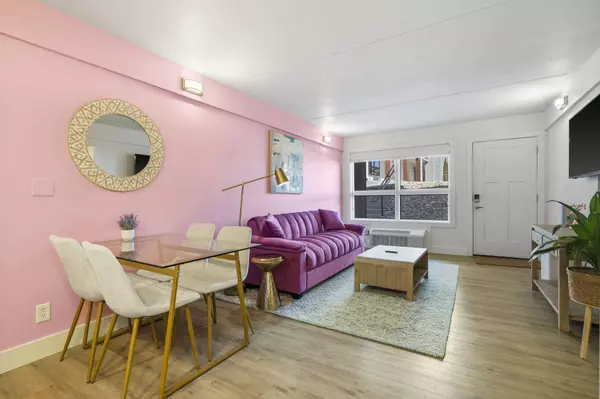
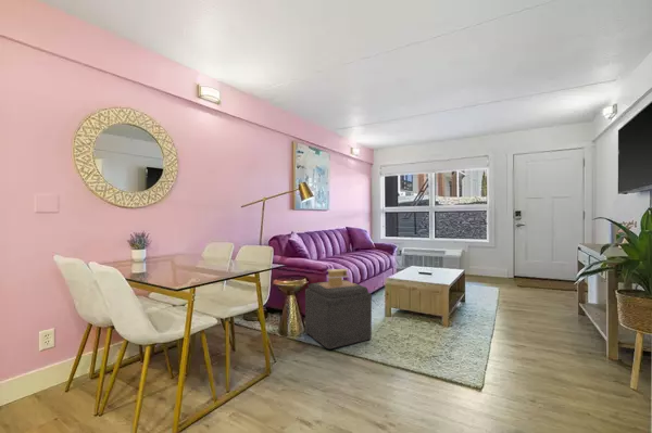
+ ottoman (337, 310)
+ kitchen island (337, 277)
